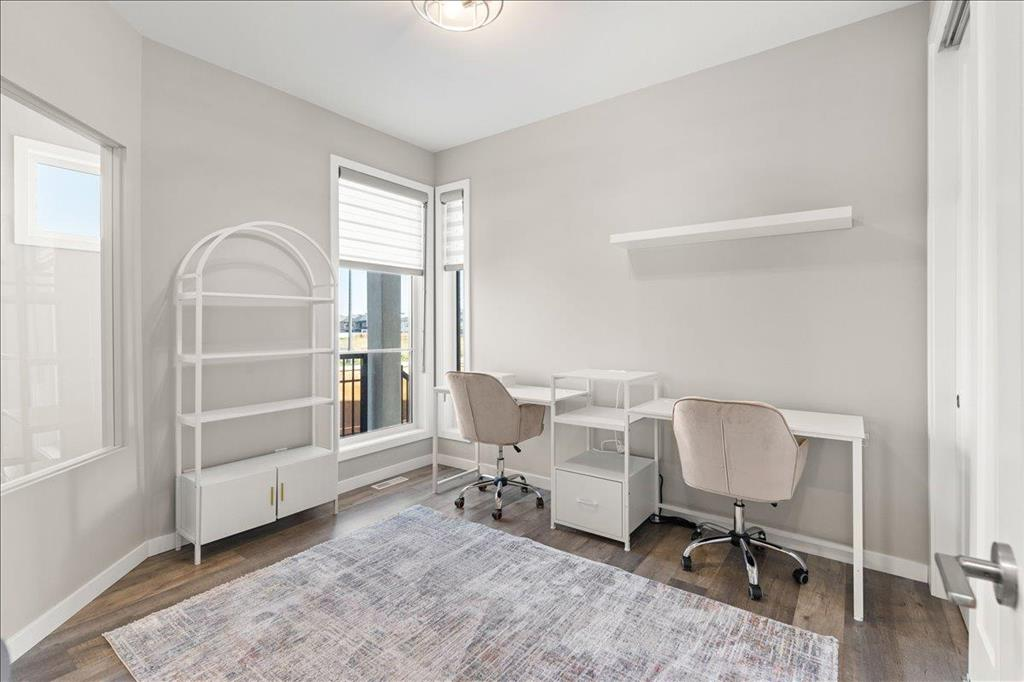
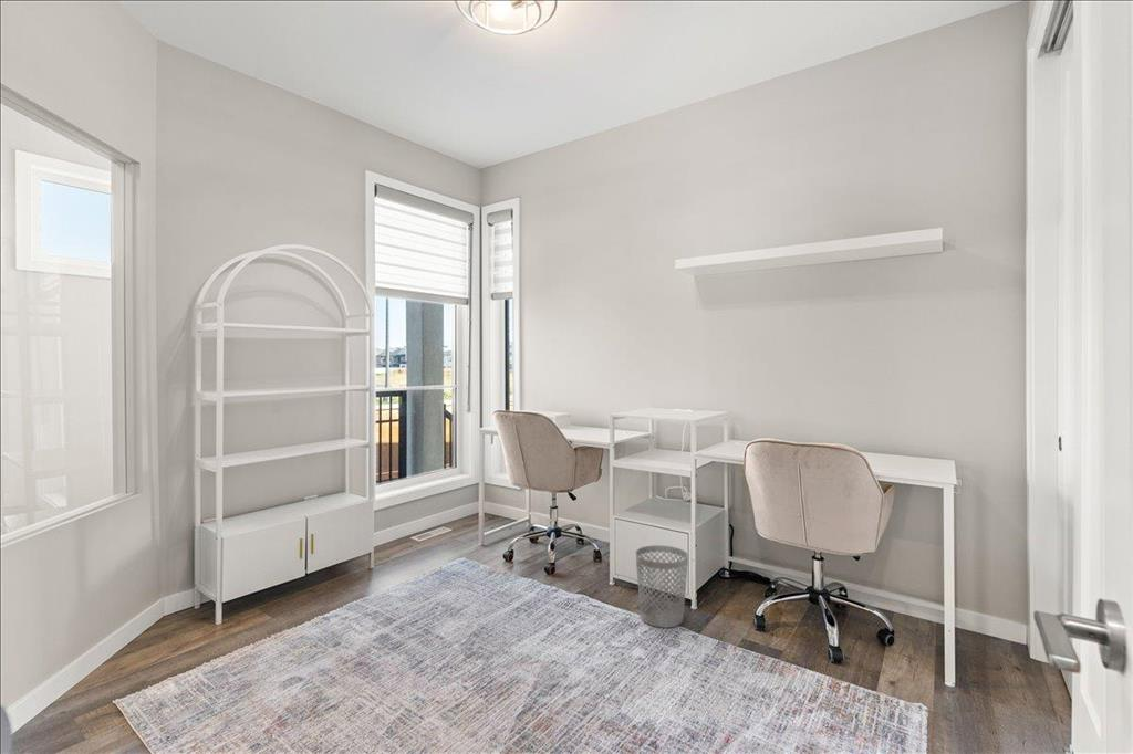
+ wastebasket (661, 585)
